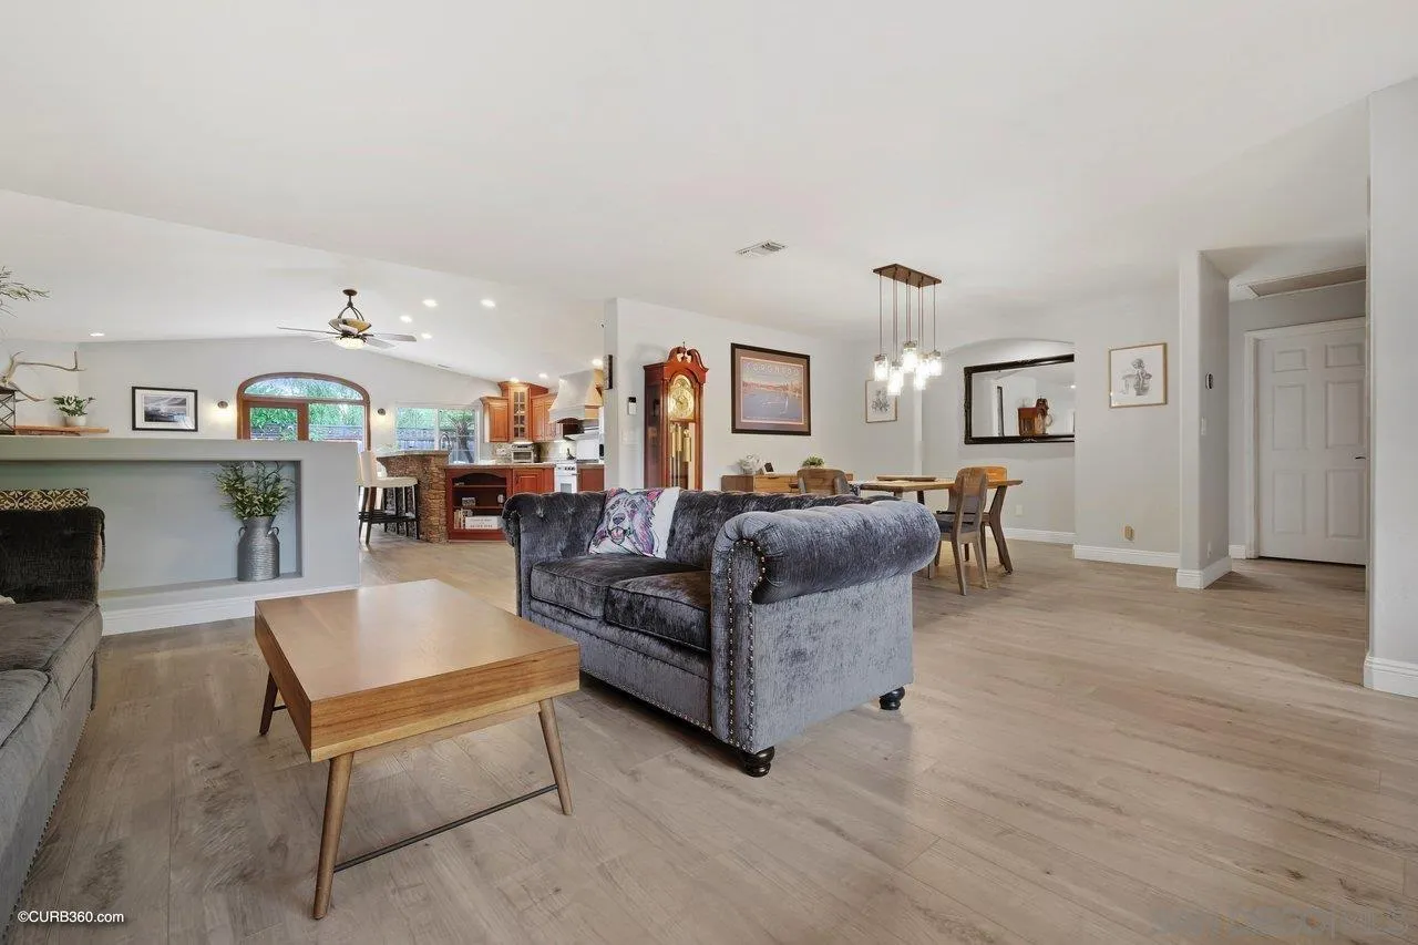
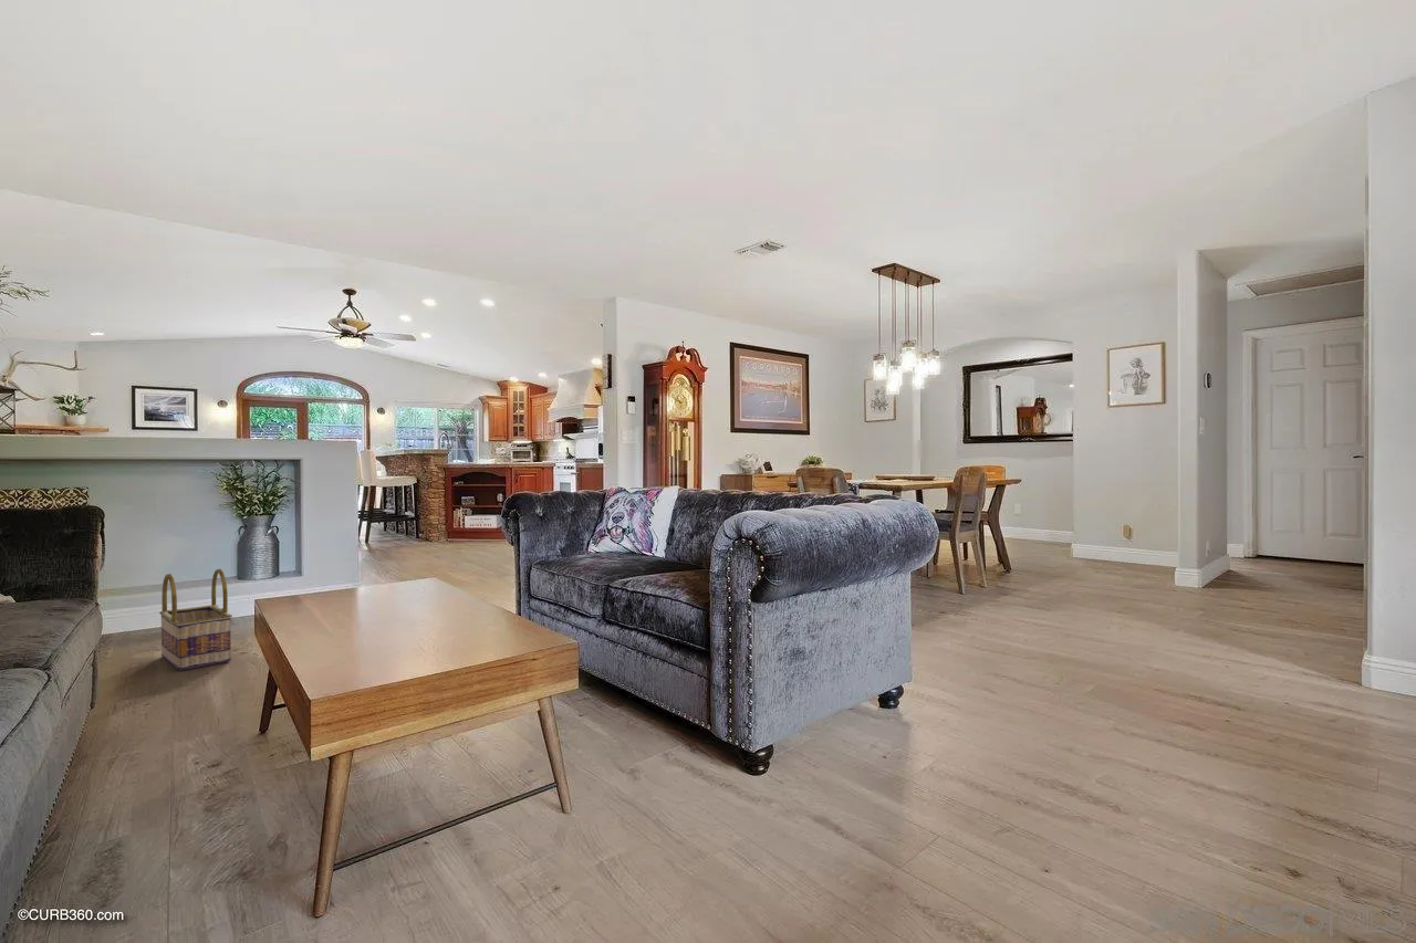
+ basket (195, 615)
